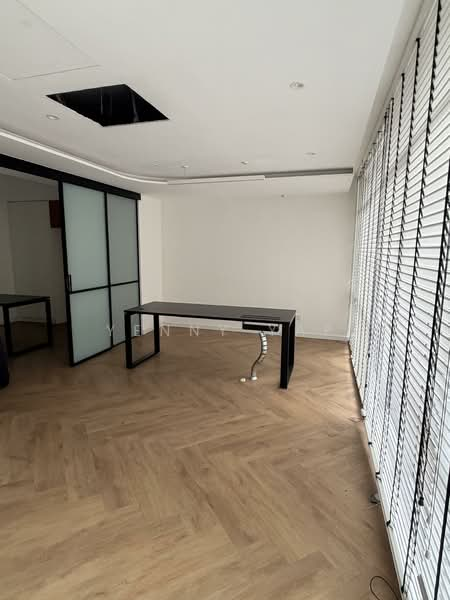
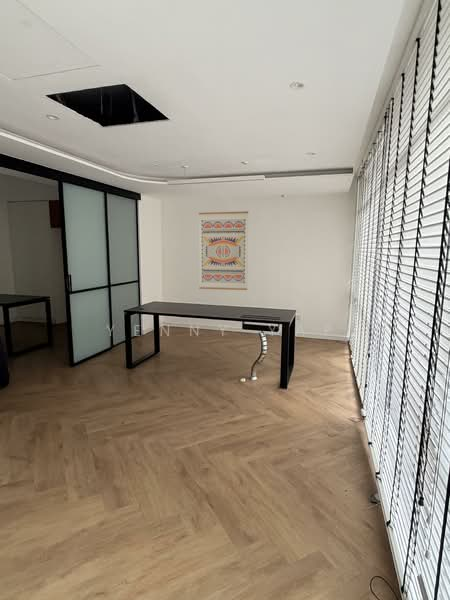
+ wall art (223, 251)
